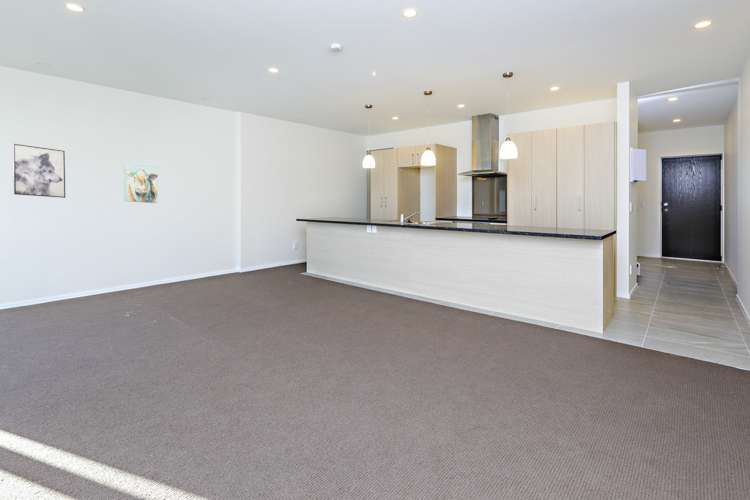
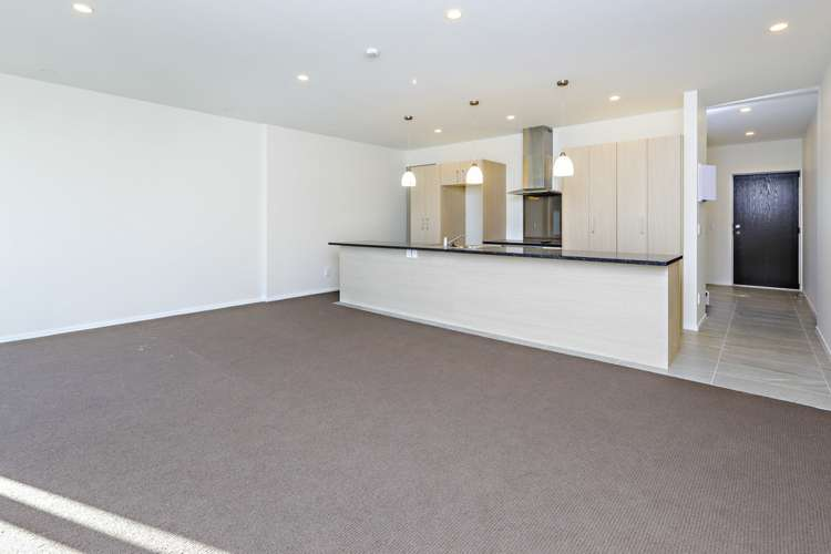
- wall art (40, 171)
- wall art (141, 183)
